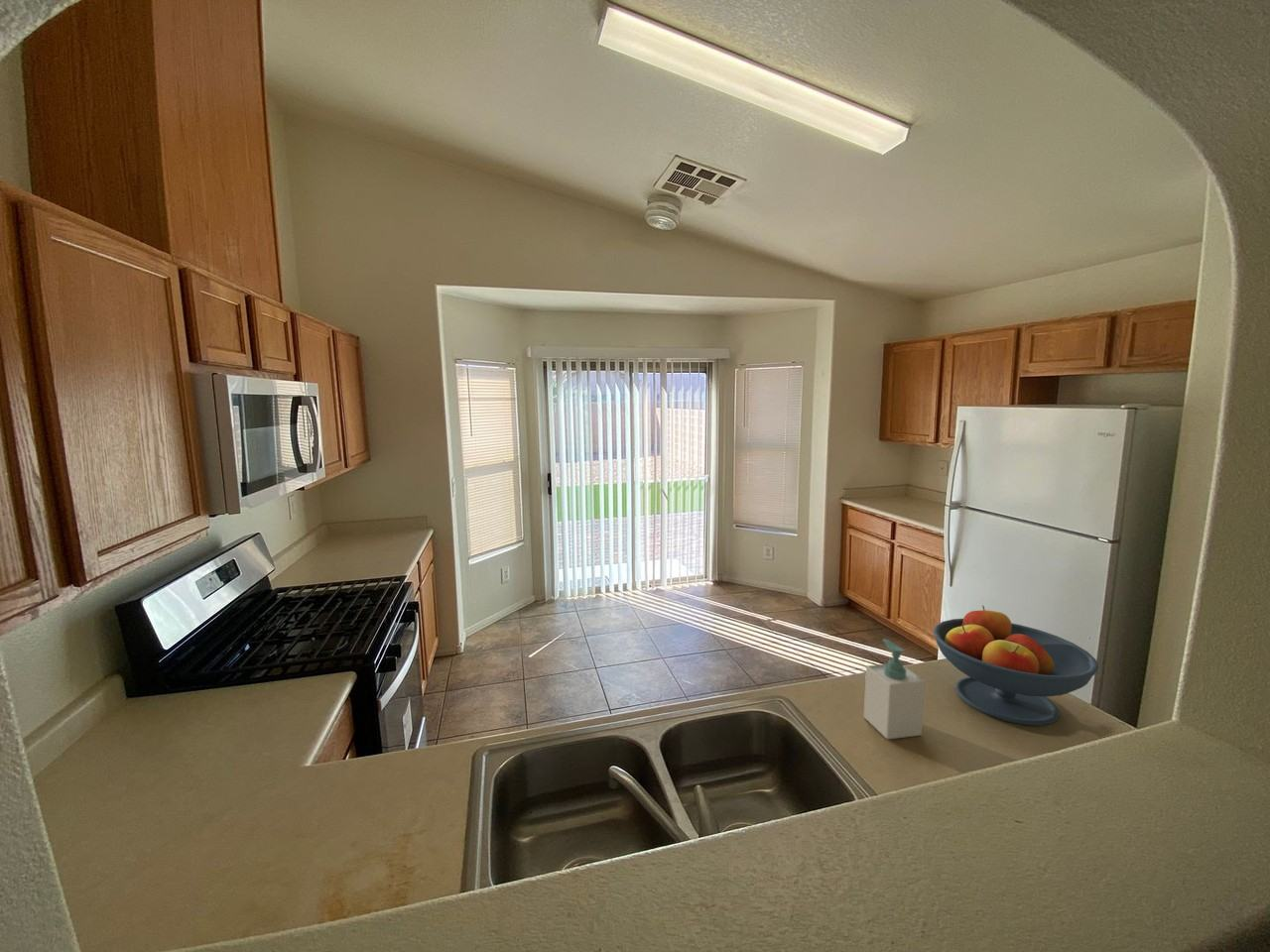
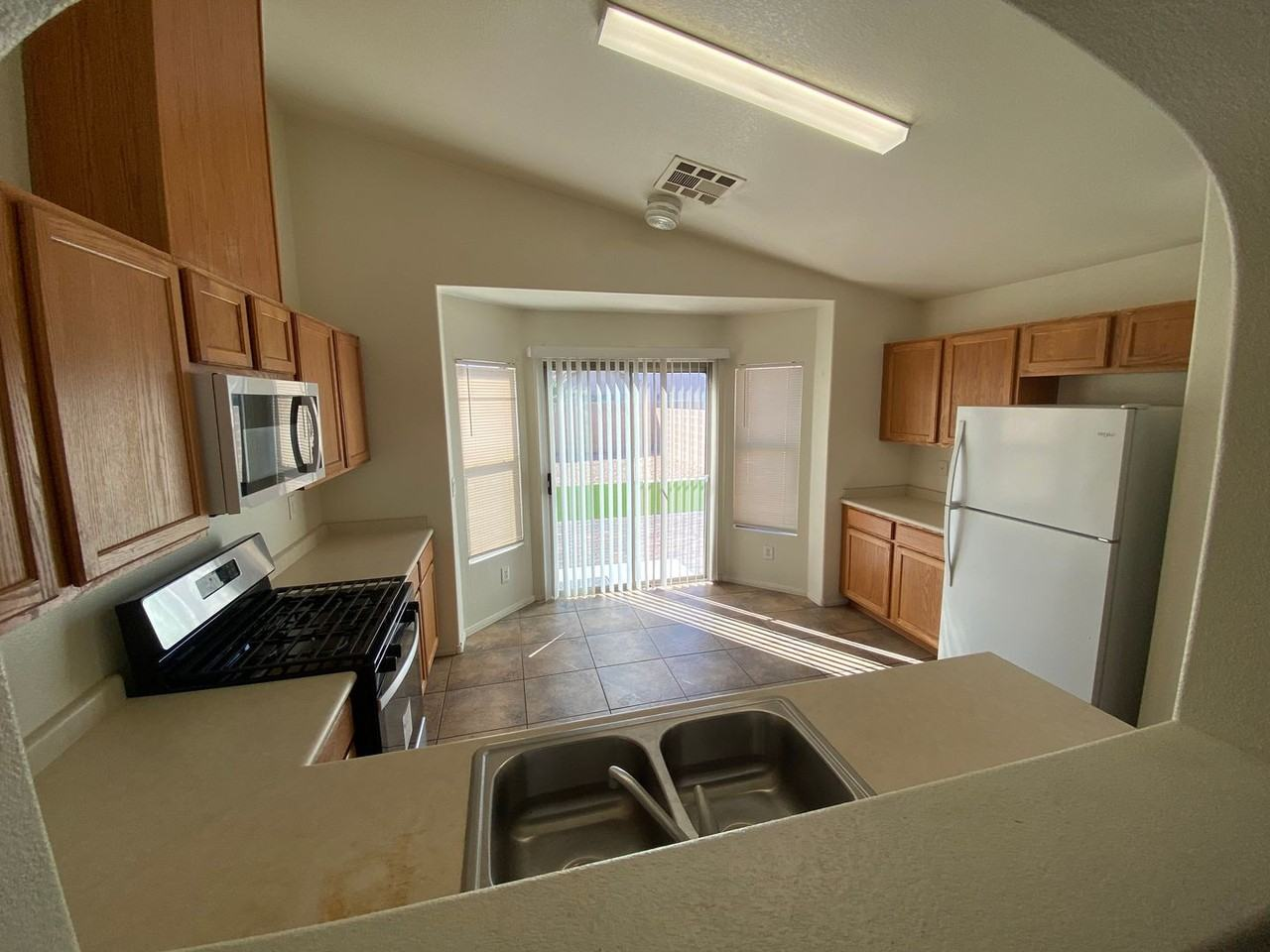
- soap bottle (893, 686)
- fruit bowl (1007, 662)
